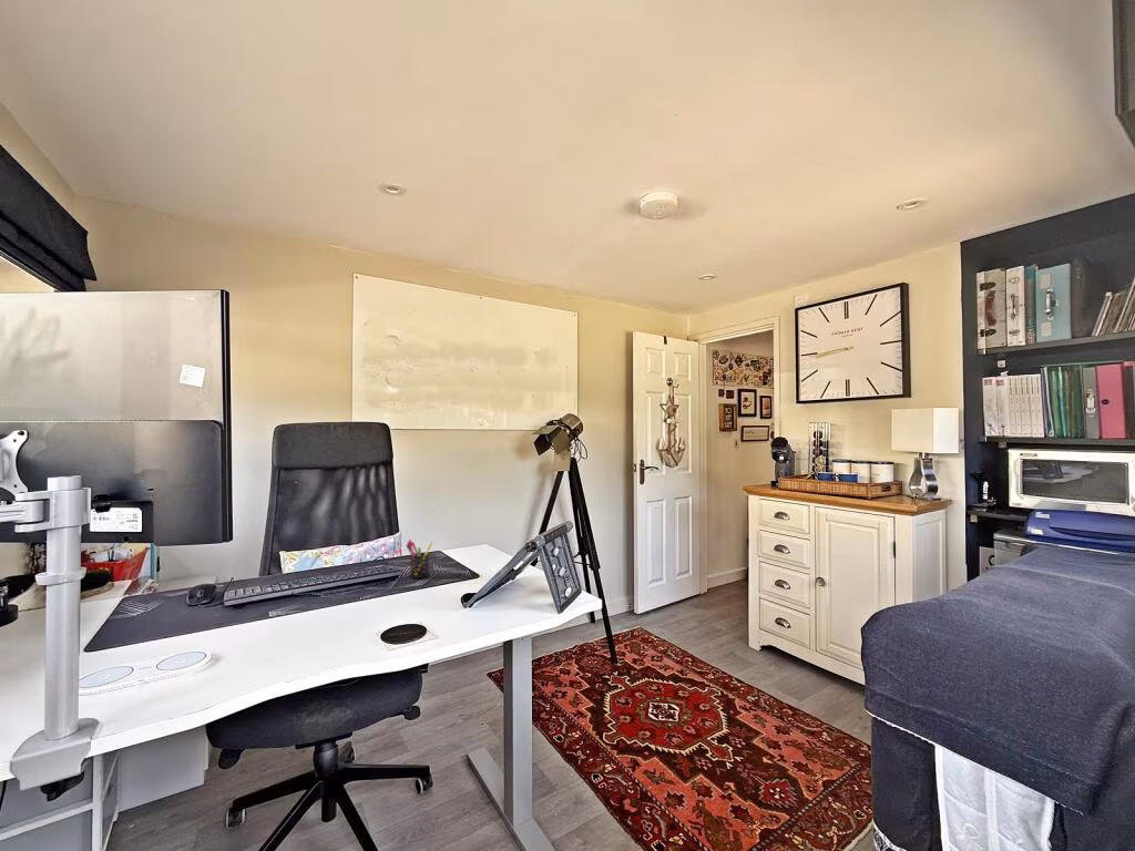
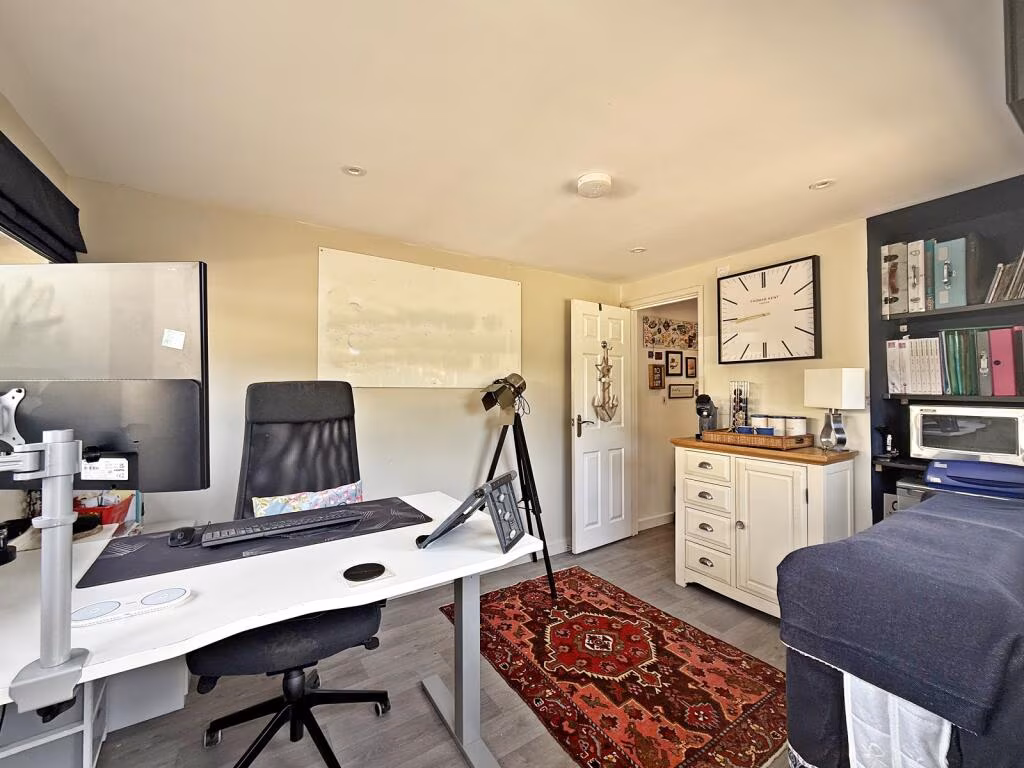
- pen holder (418, 557)
